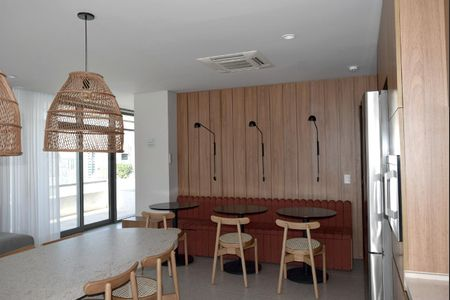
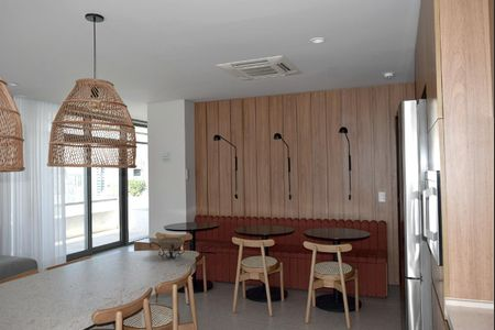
+ decorative bowl (170, 248)
